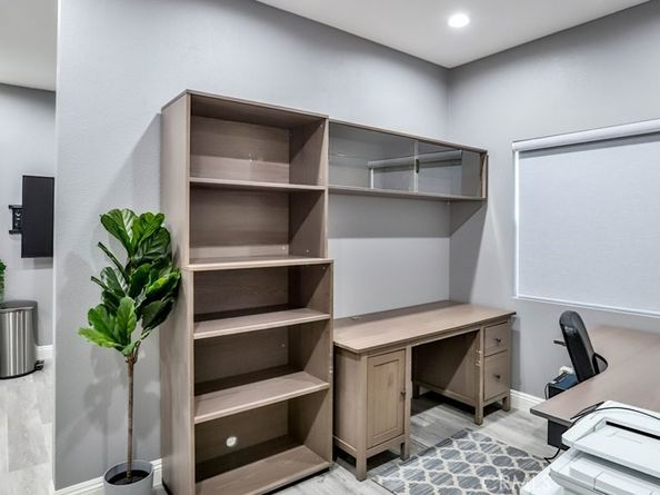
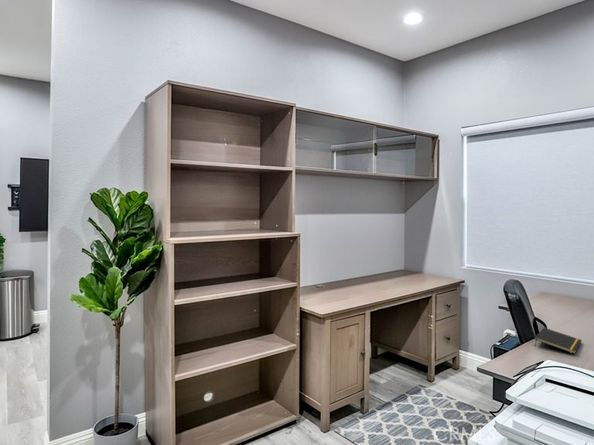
+ notepad (558, 339)
